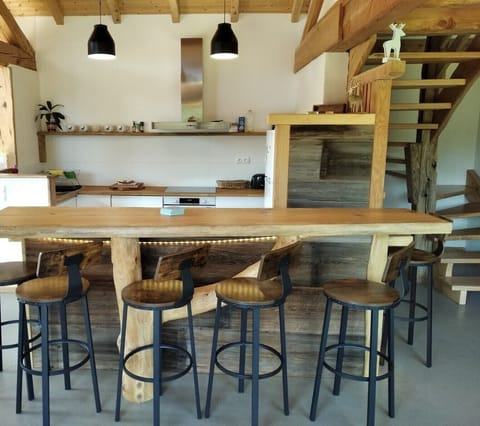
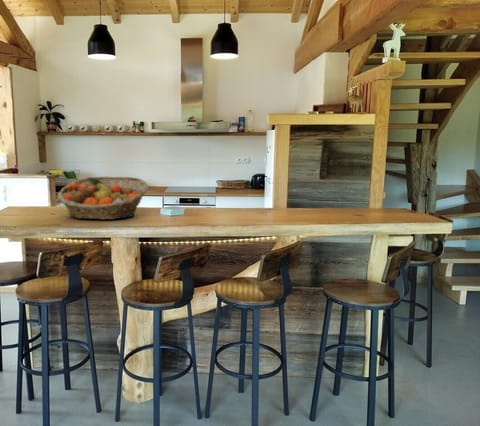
+ fruit basket (103, 196)
